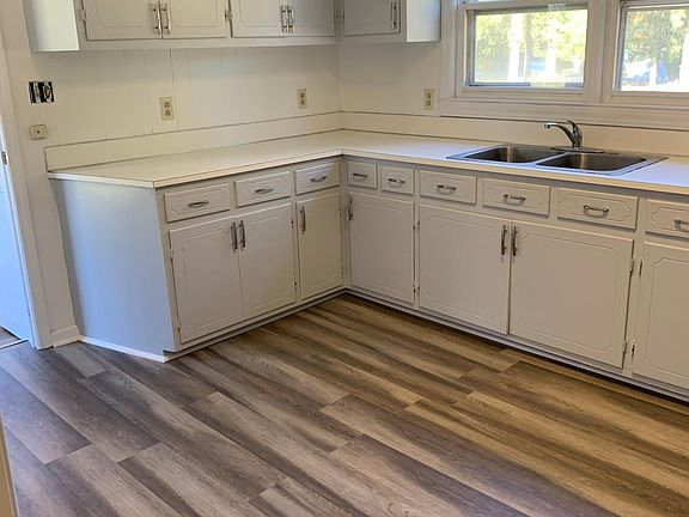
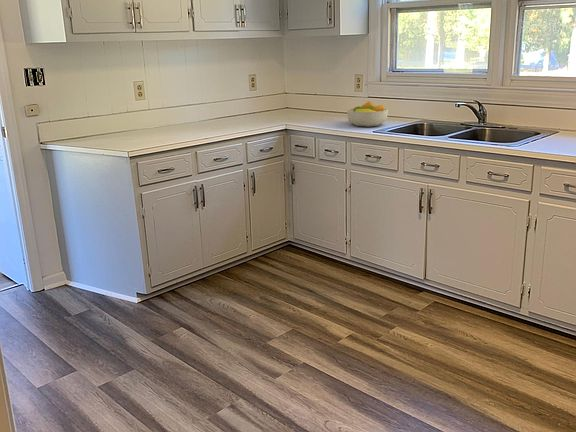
+ fruit bowl (367, 113)
